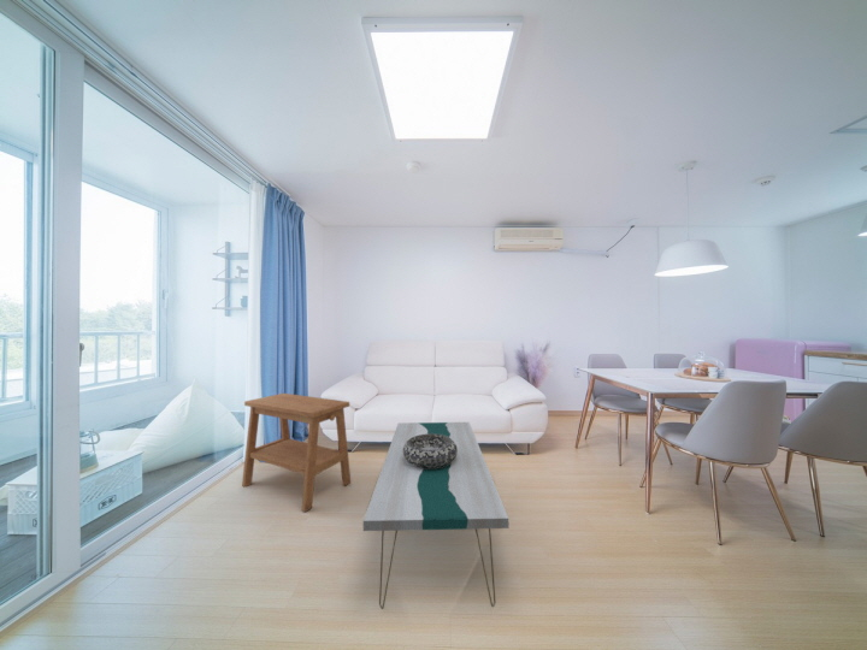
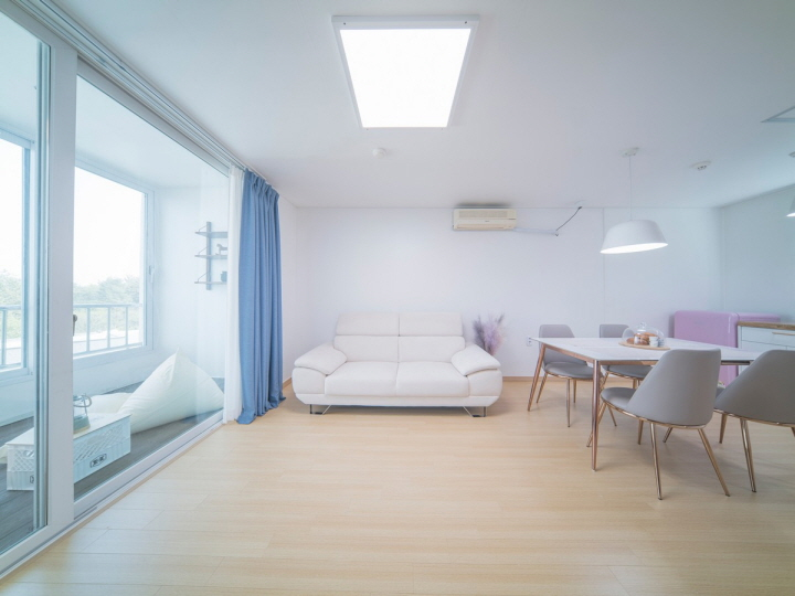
- decorative bowl (430, 449)
- coffee table (435, 484)
- side table (296, 443)
